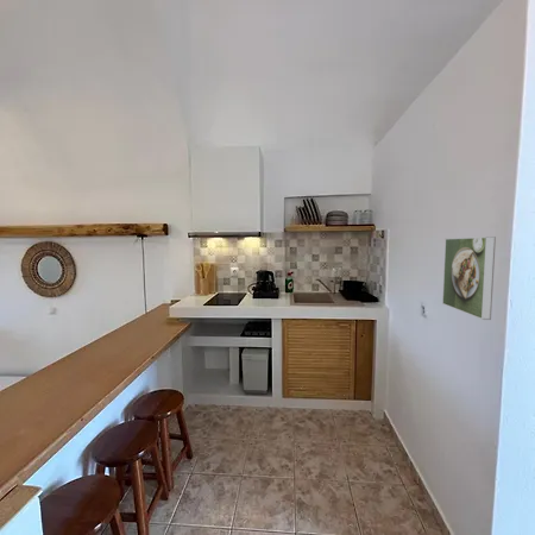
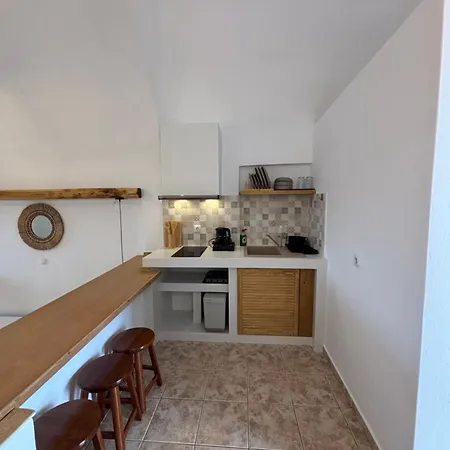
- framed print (465, 275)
